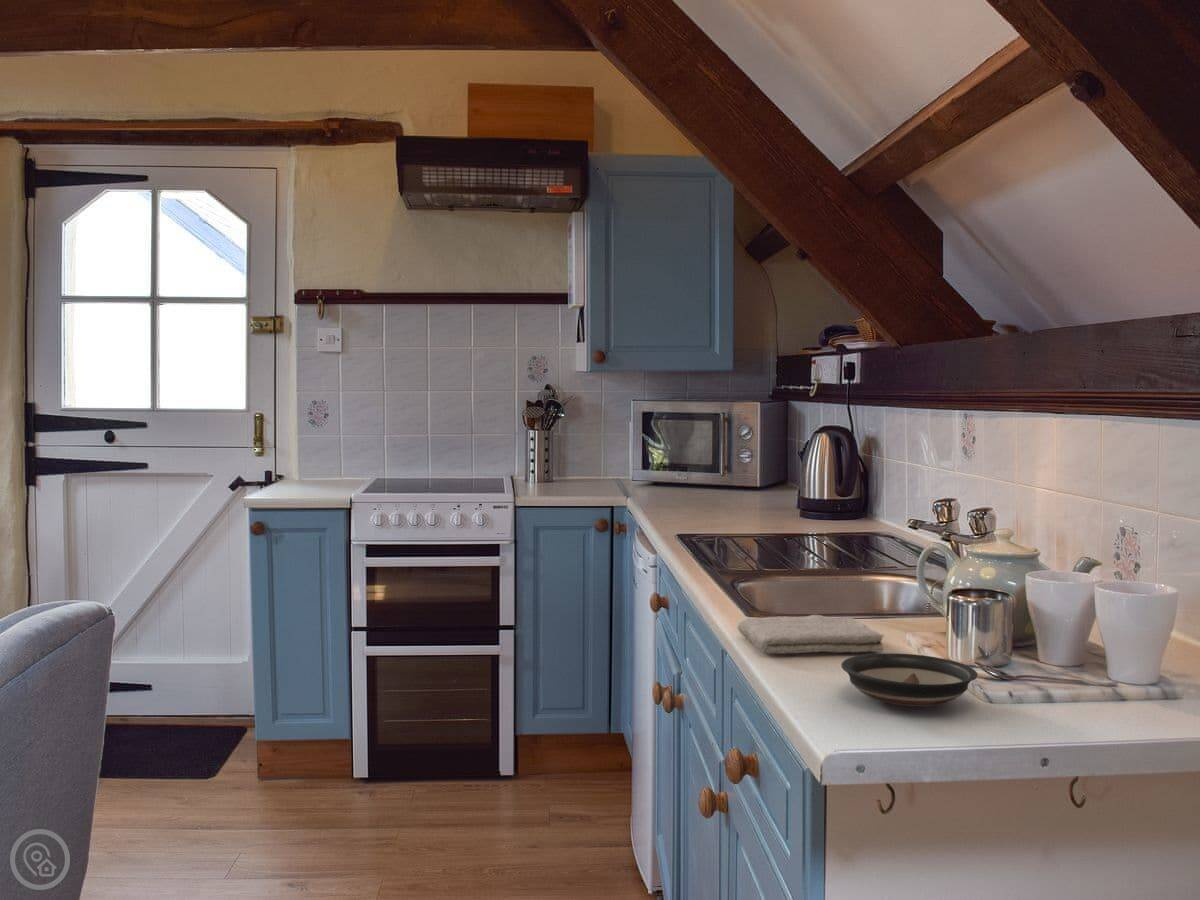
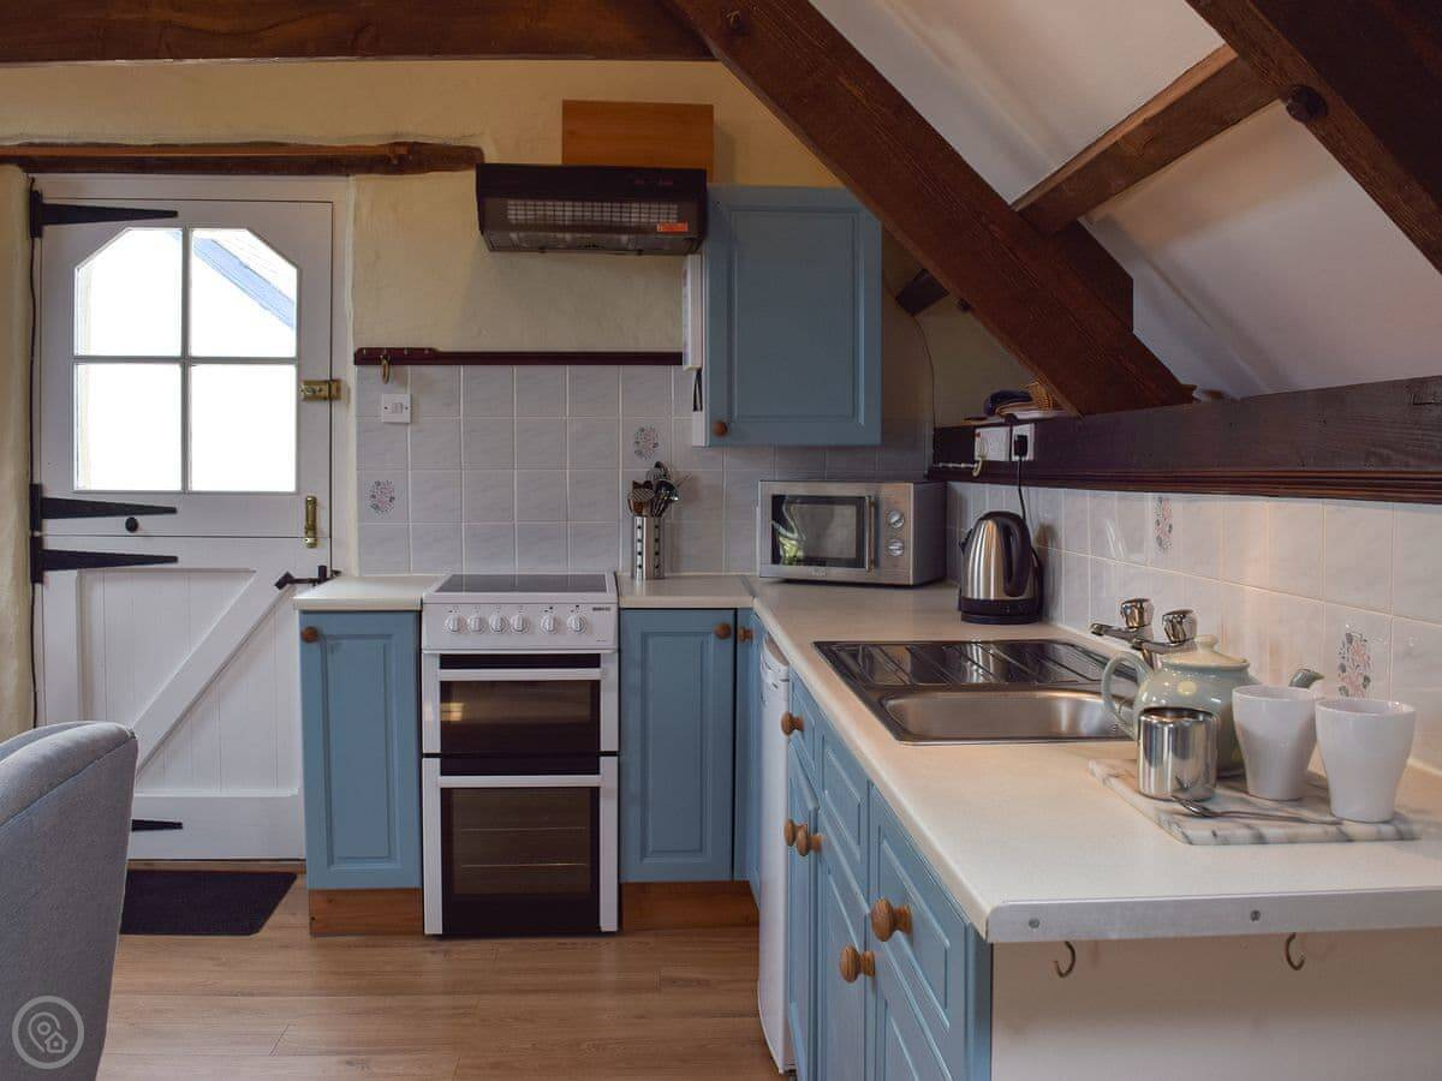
- washcloth (810, 633)
- saucer (907, 683)
